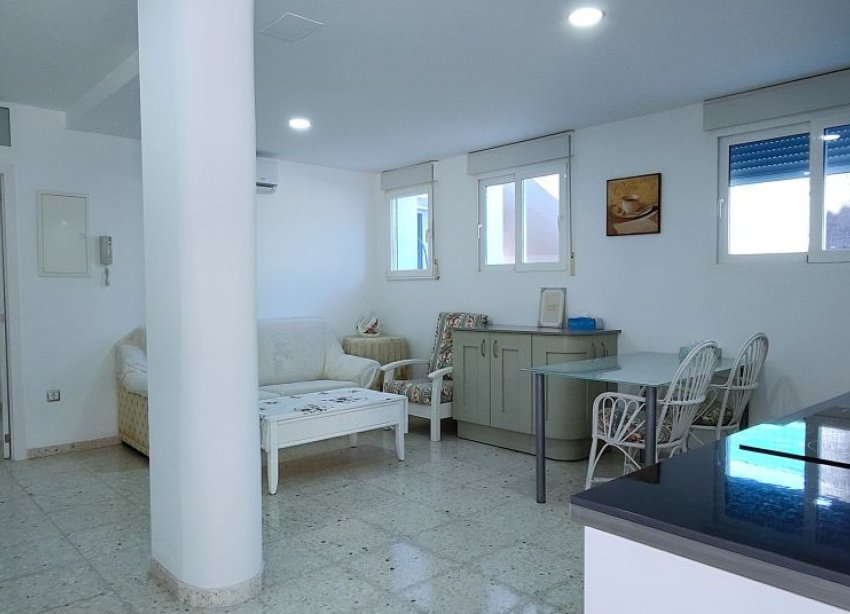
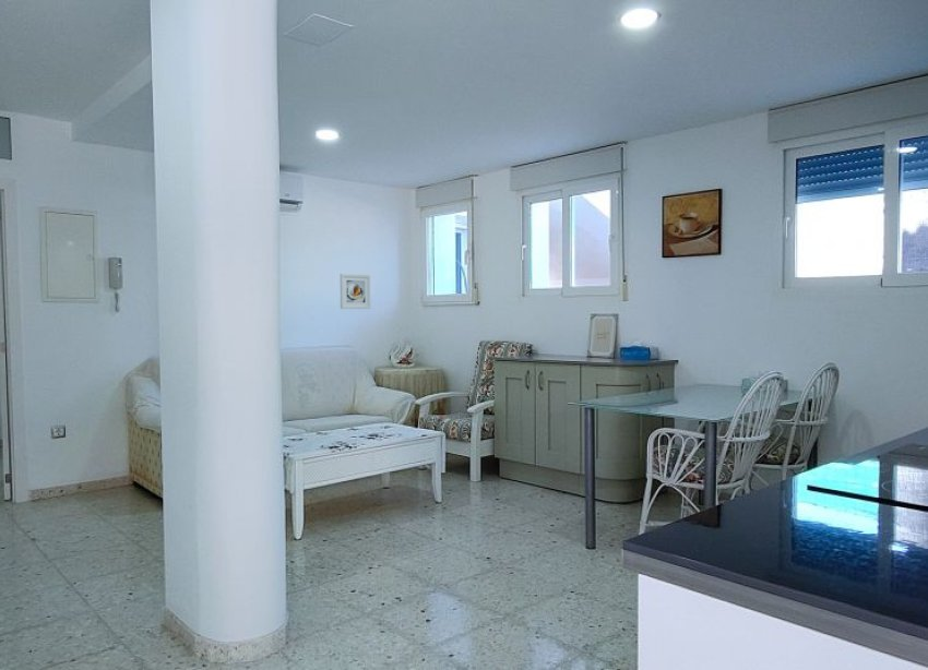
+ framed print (355, 291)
